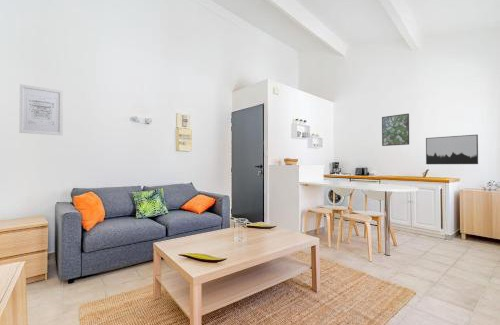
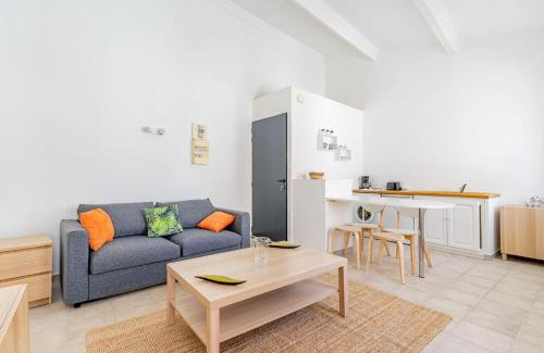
- wall art (450, 150)
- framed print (395, 130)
- wall art (41, 110)
